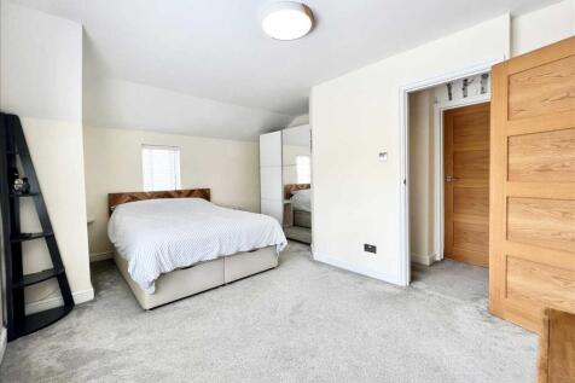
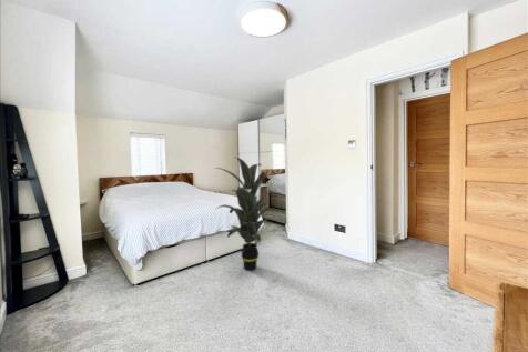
+ indoor plant (244, 212)
